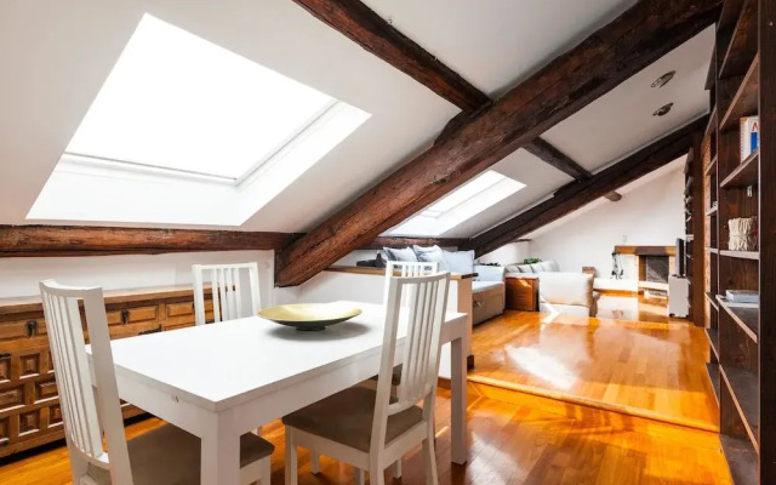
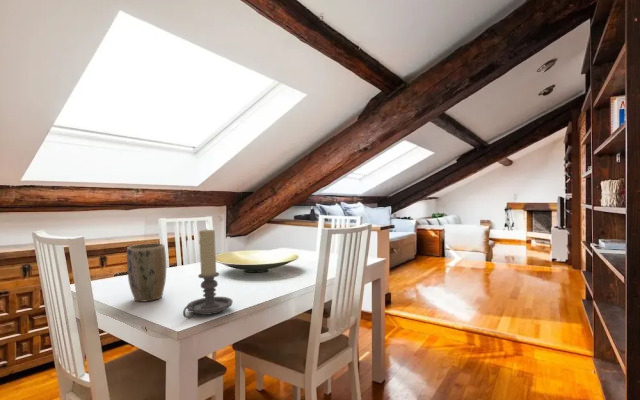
+ plant pot (147, 272)
+ candle holder (204, 270)
